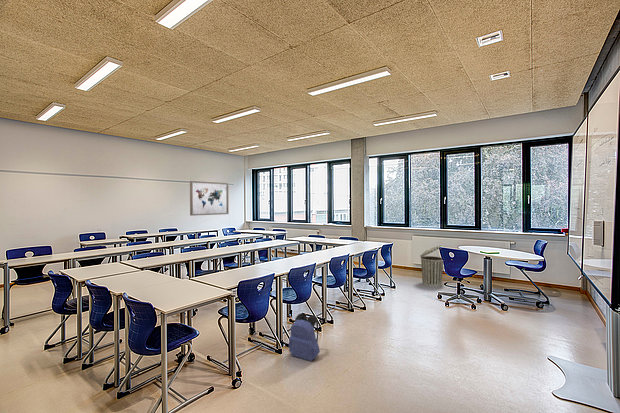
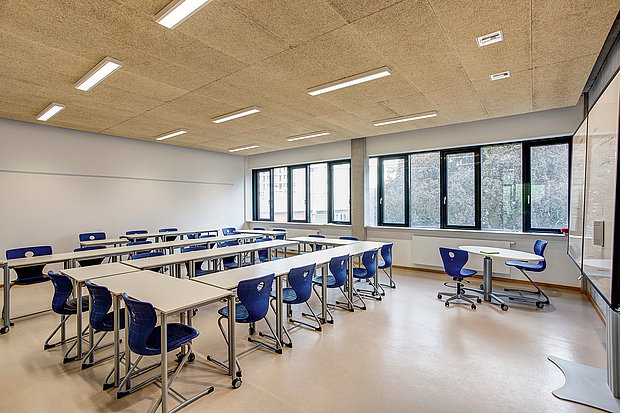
- wall art (210, 198)
- backpack (306, 333)
- trash can (431, 264)
